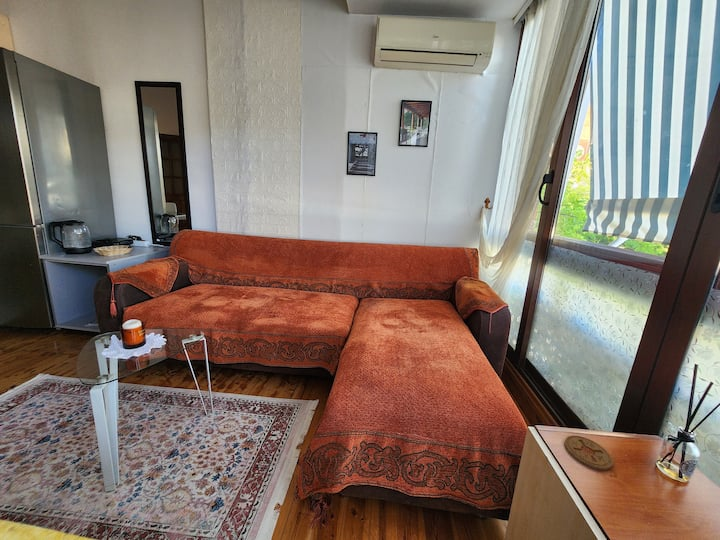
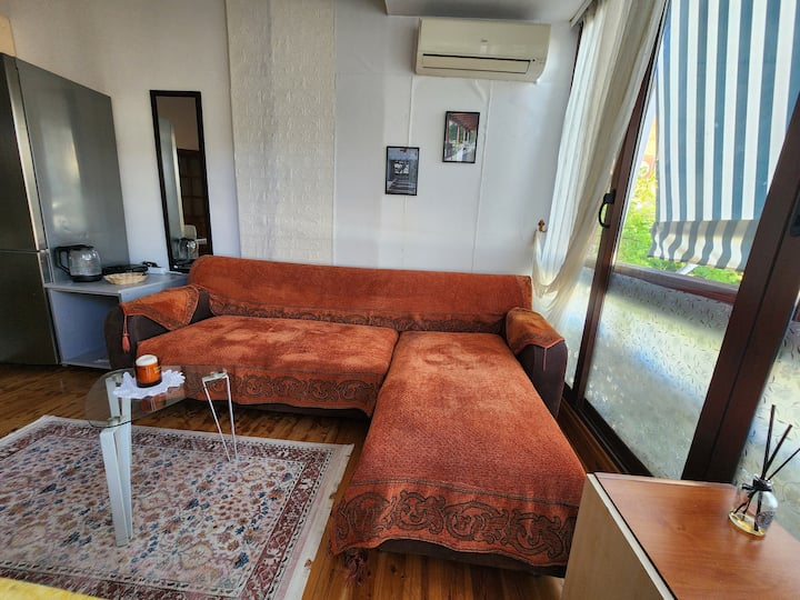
- coaster (587, 451)
